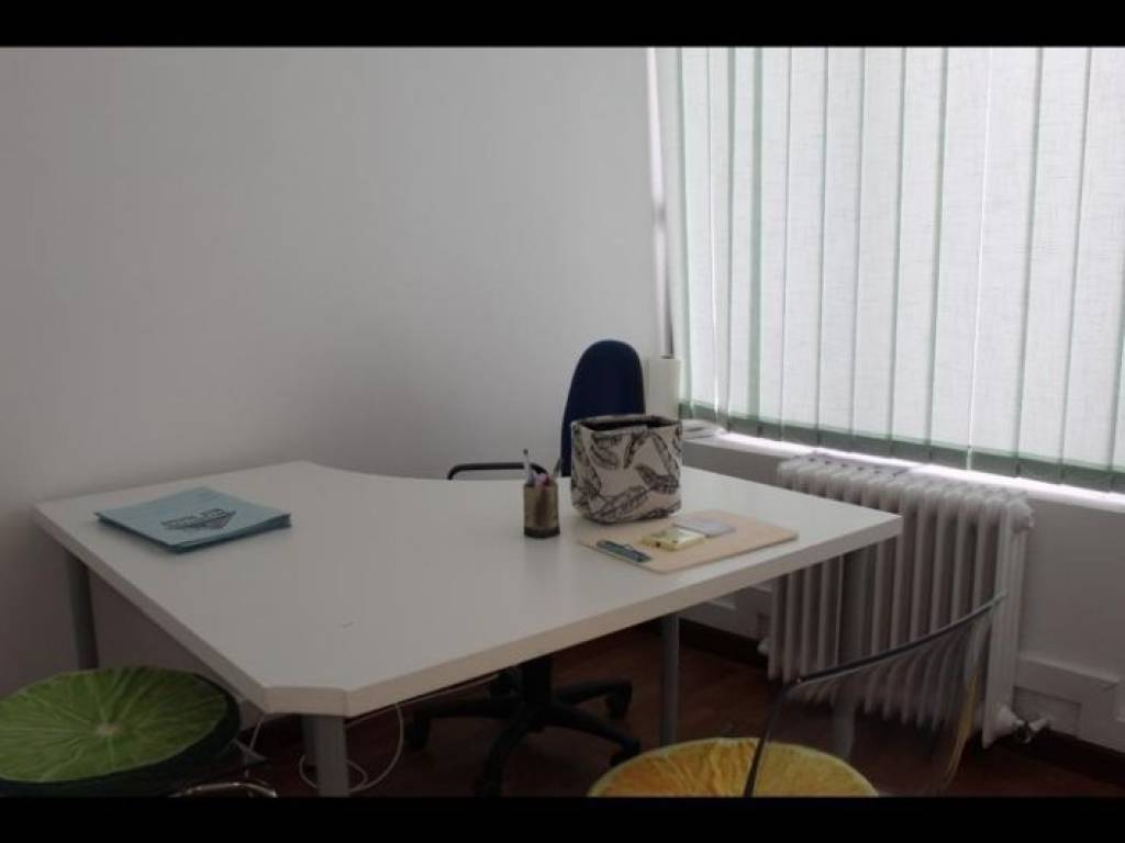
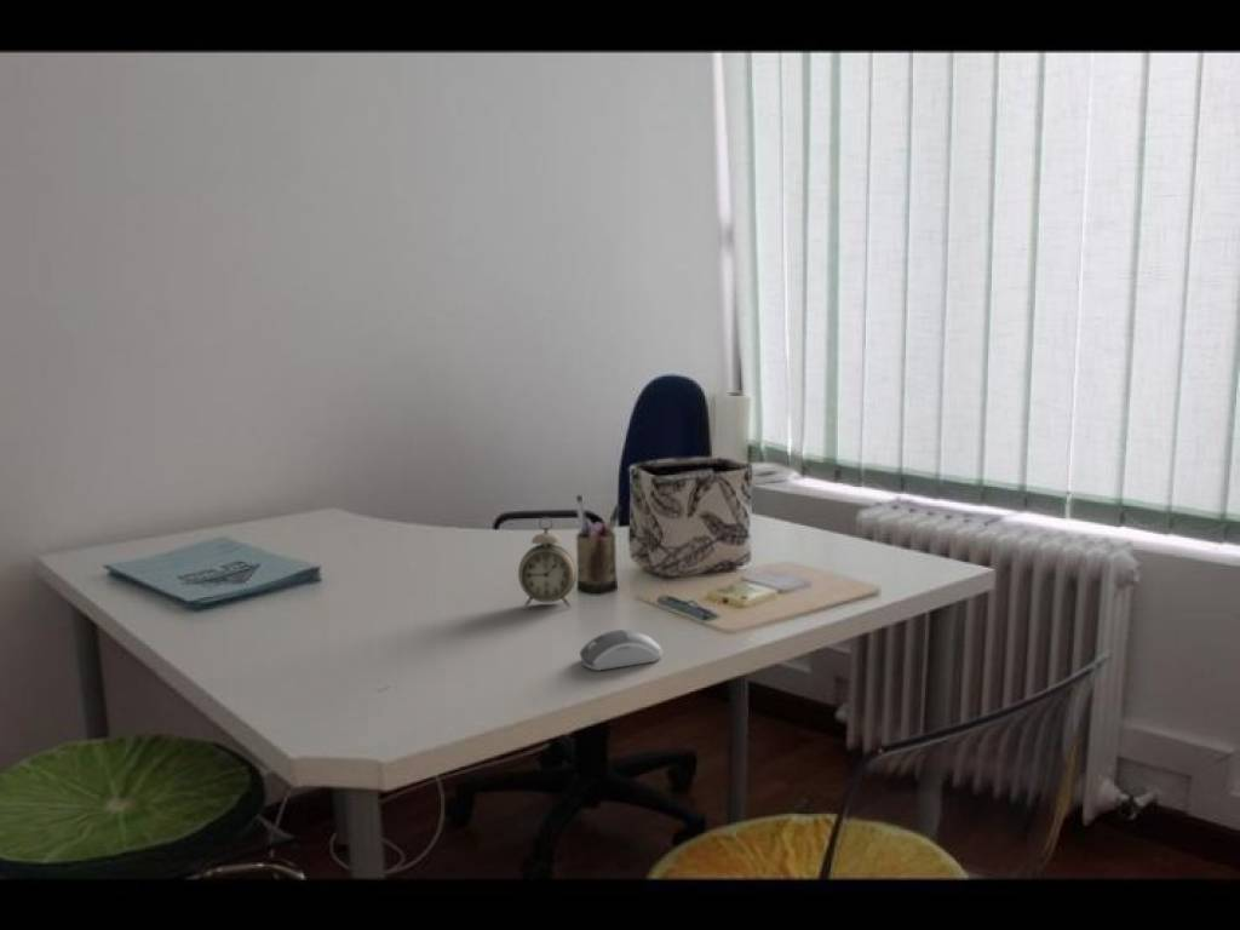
+ computer mouse (621, 644)
+ alarm clock (546, 561)
